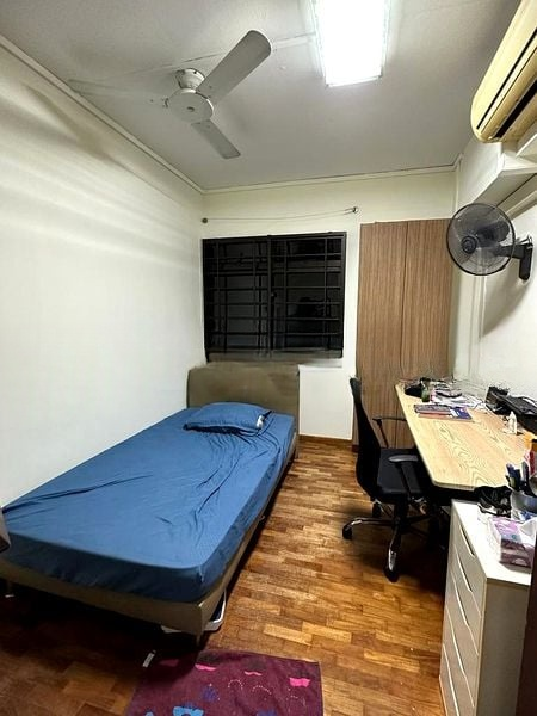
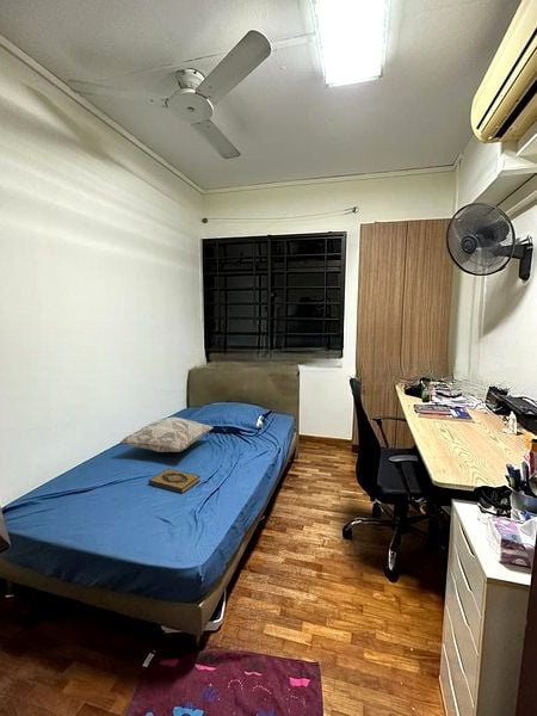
+ decorative pillow (169, 433)
+ hardback book (174, 480)
